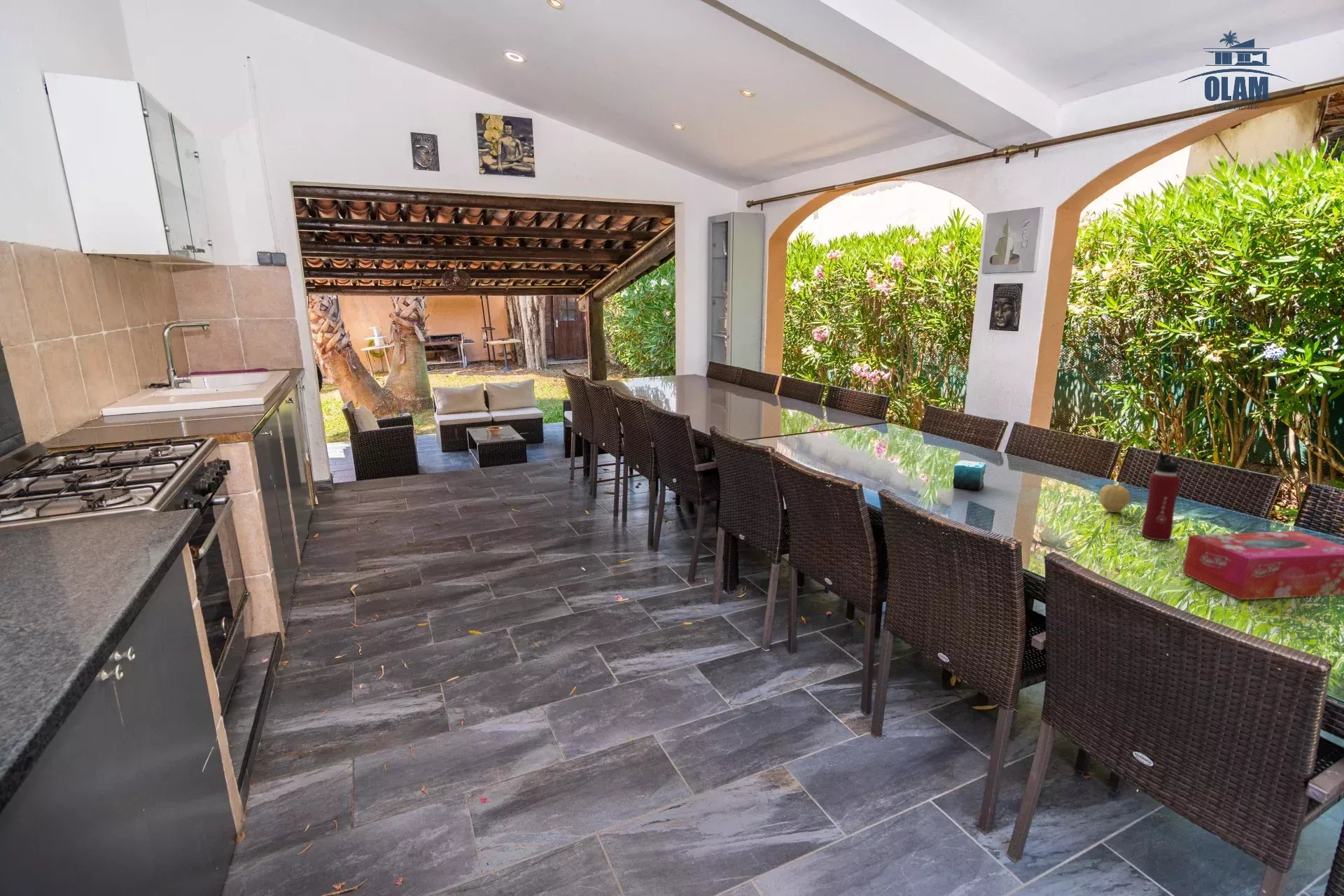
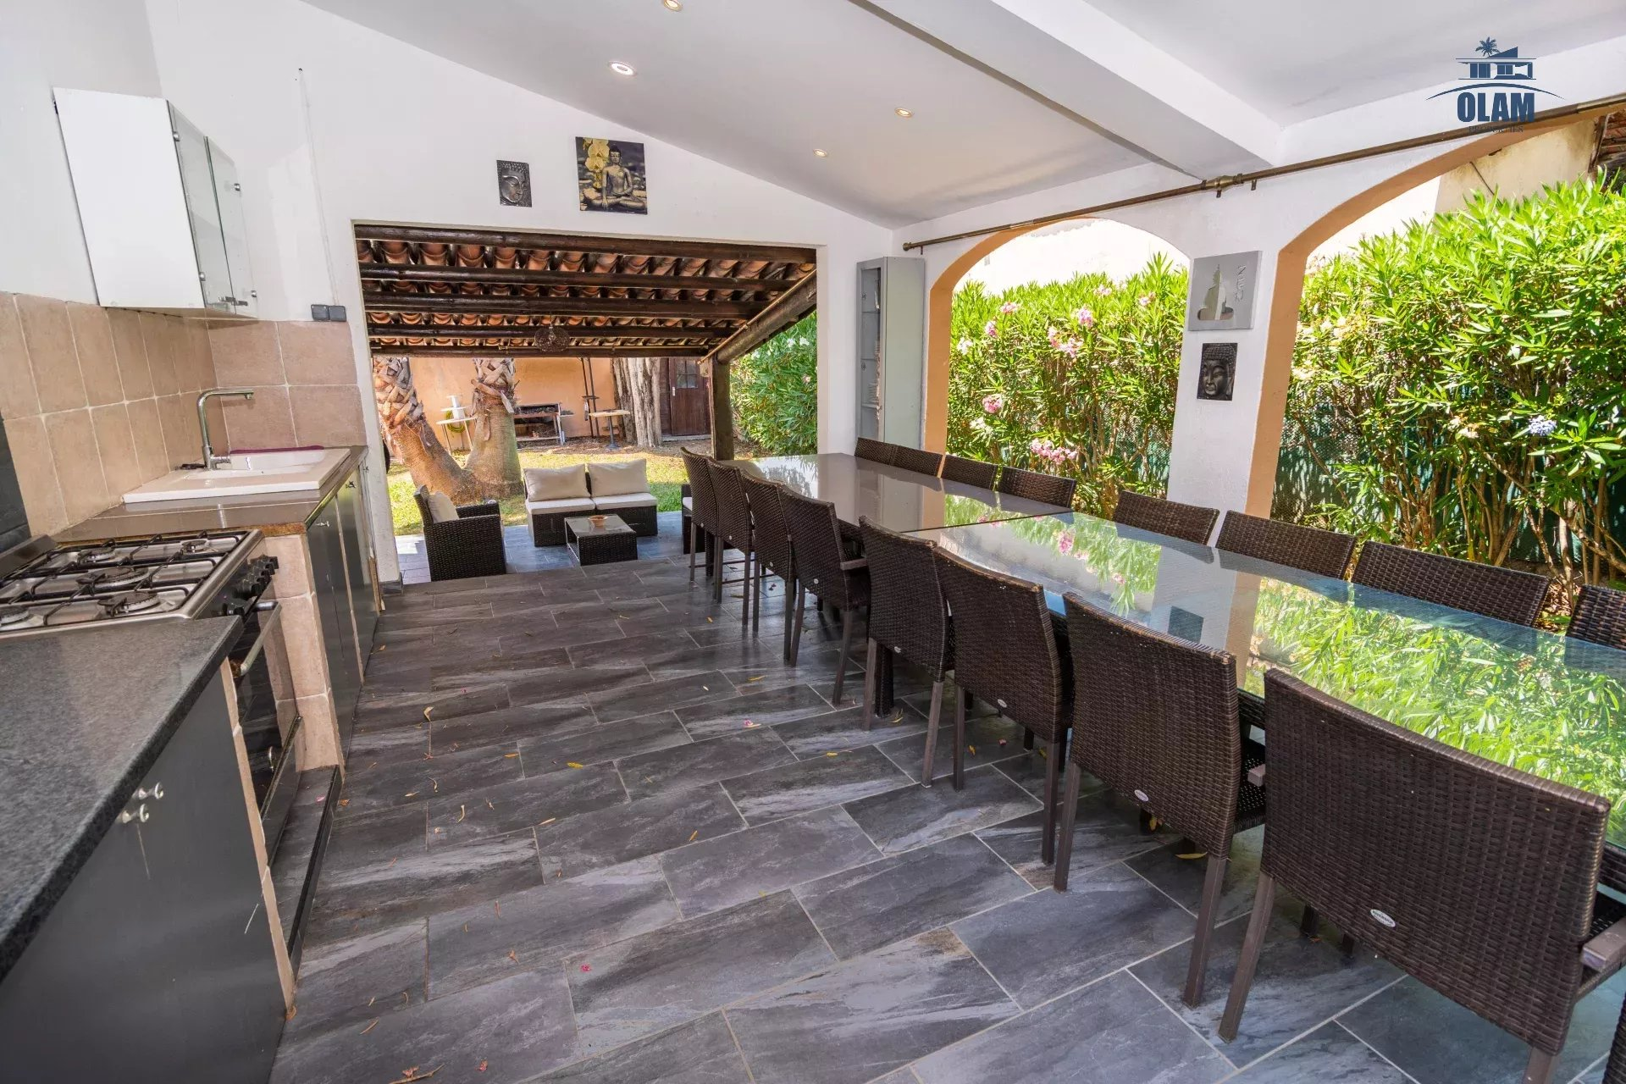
- fruit (1114, 496)
- tissue box (1270, 564)
- candle (969, 470)
- water bottle (1162, 494)
